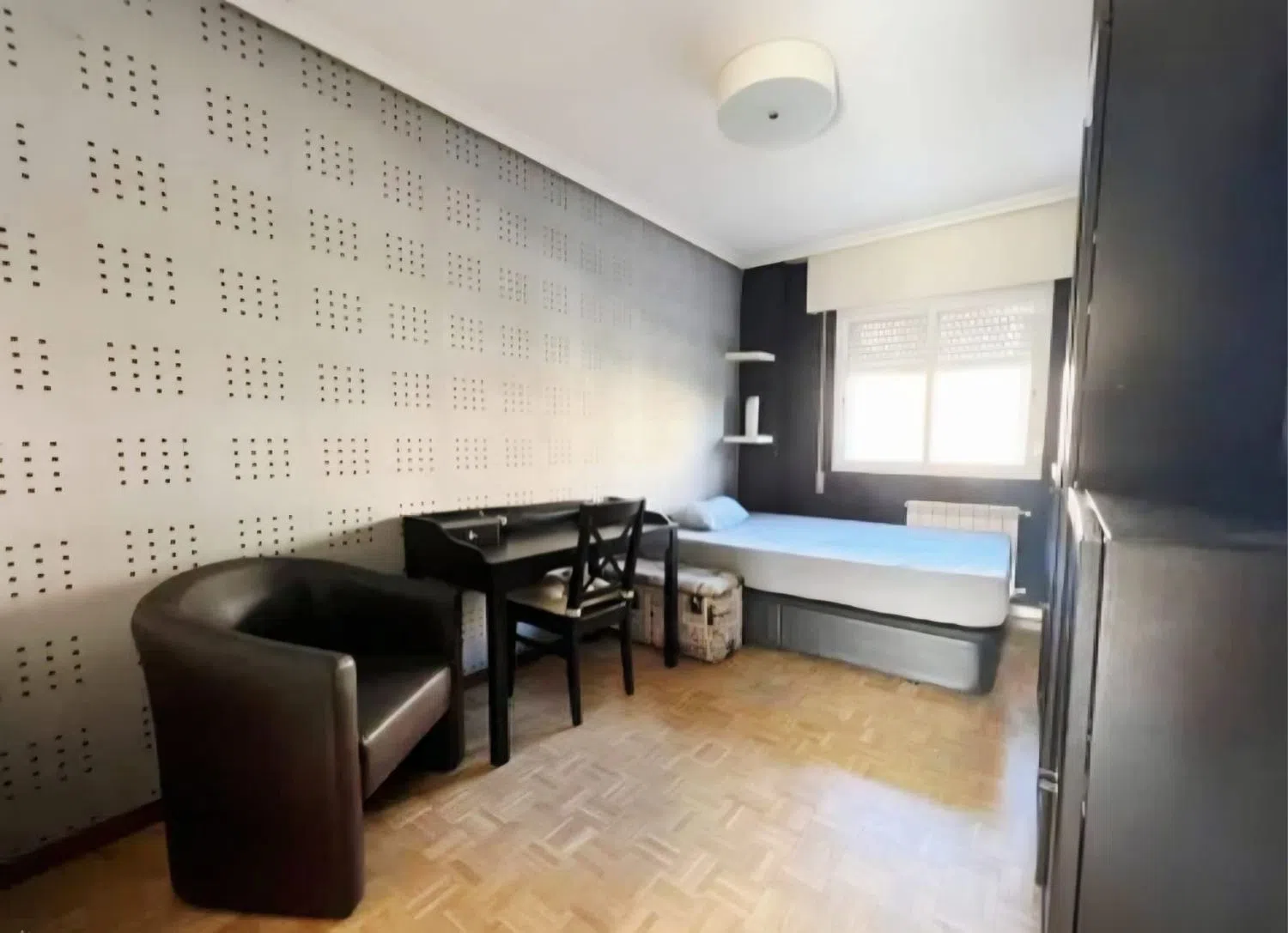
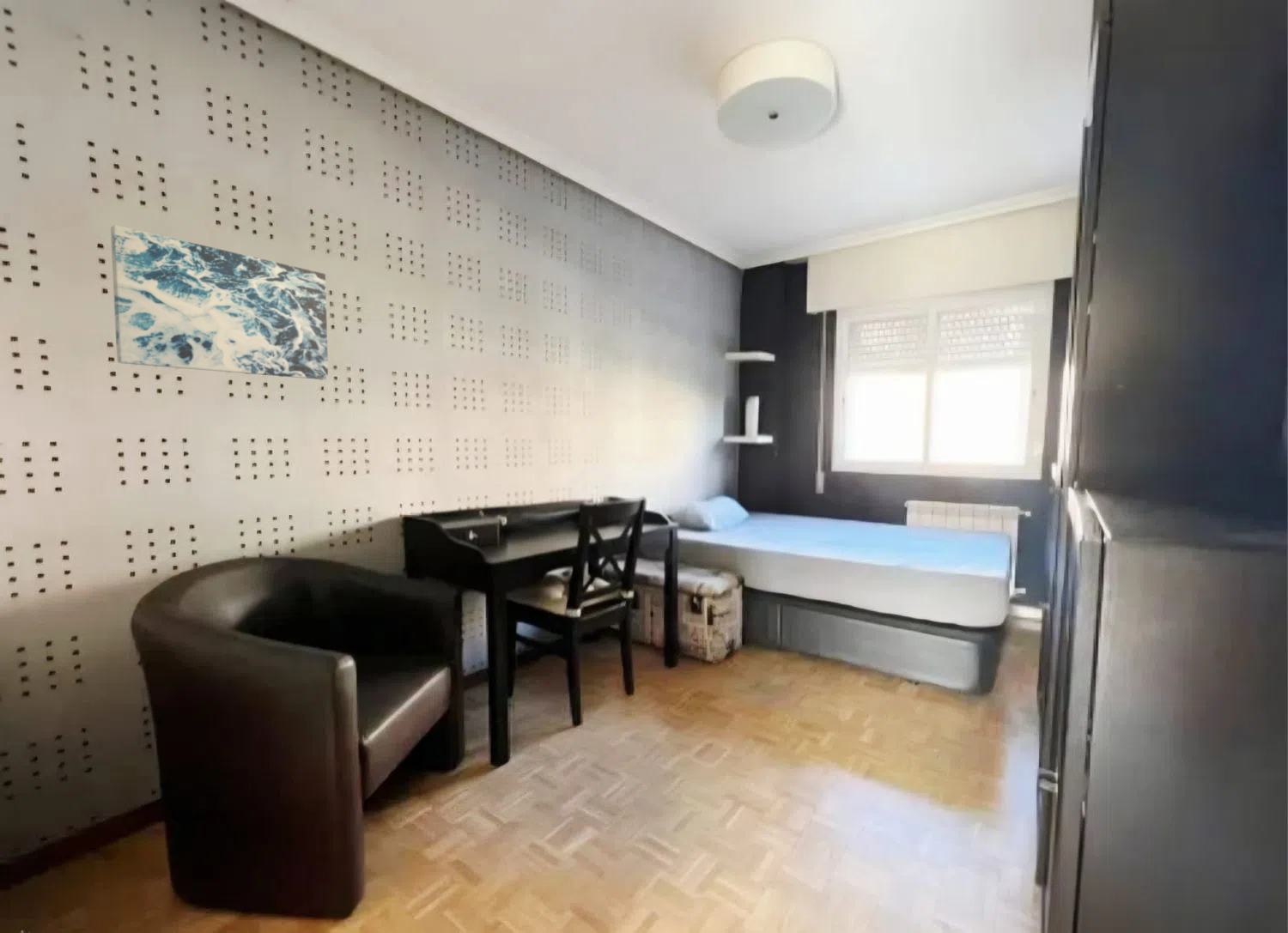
+ wall art (233, 312)
